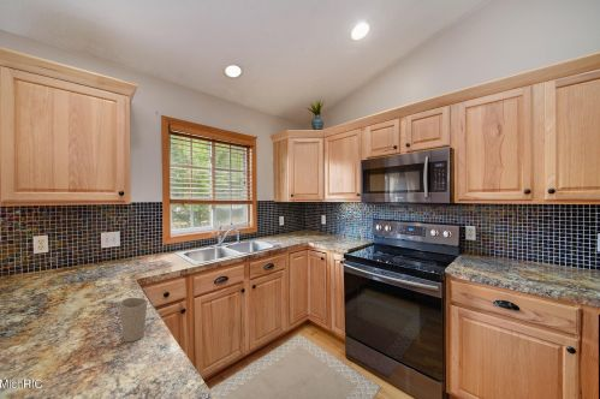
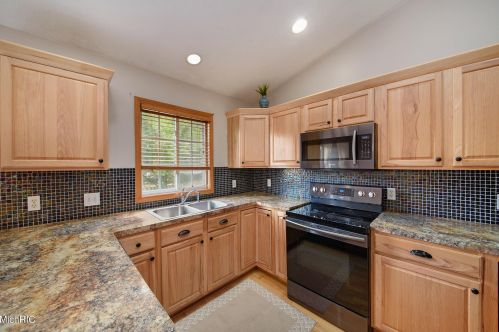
- cup (133, 317)
